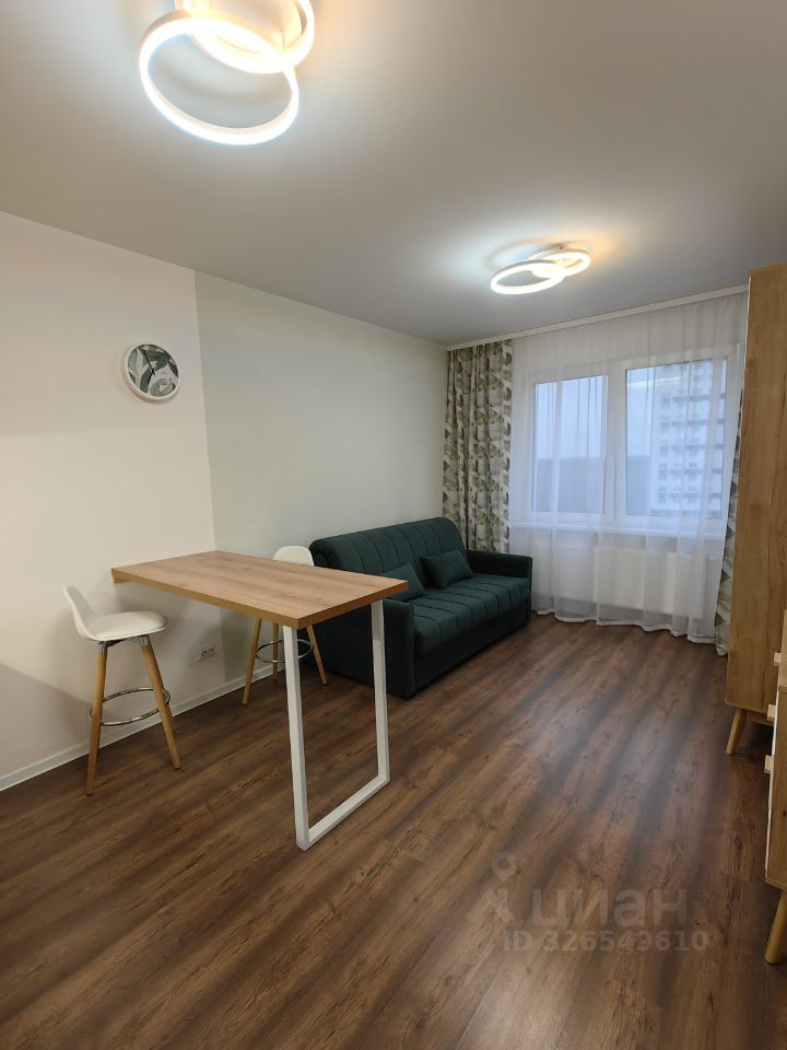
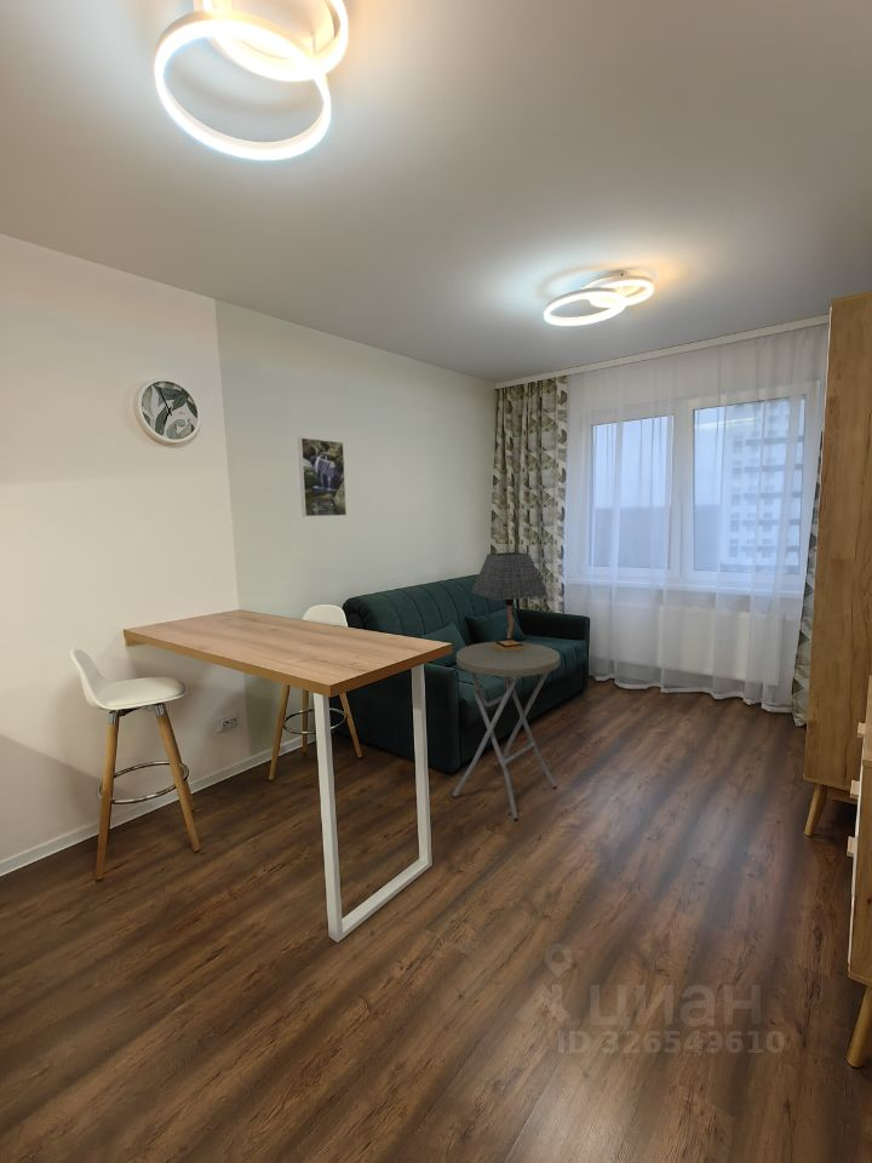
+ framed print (323, 477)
+ table lamp (507, 601)
+ side table (515, 727)
